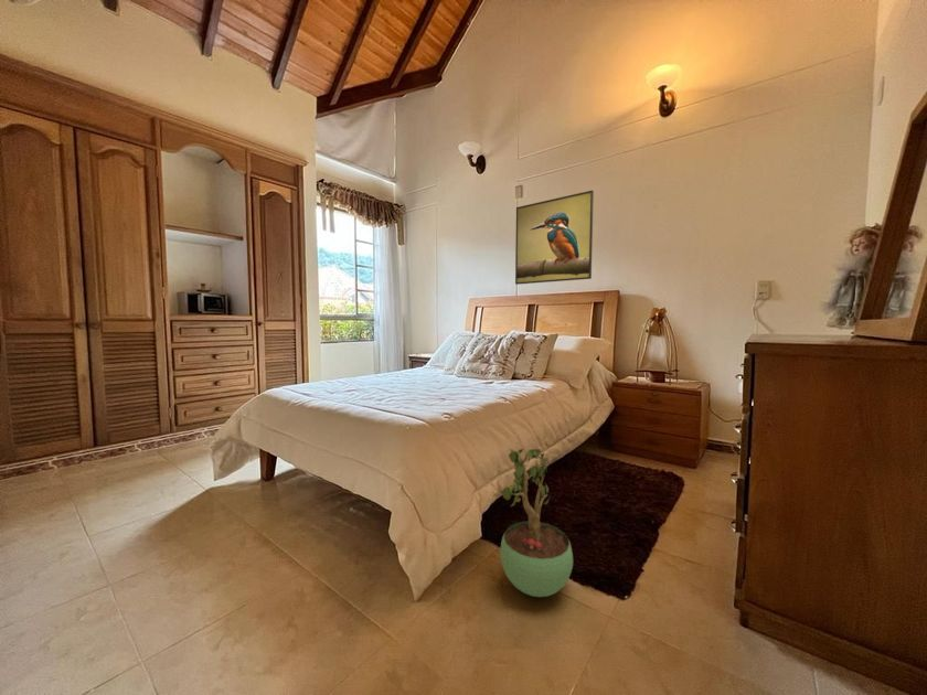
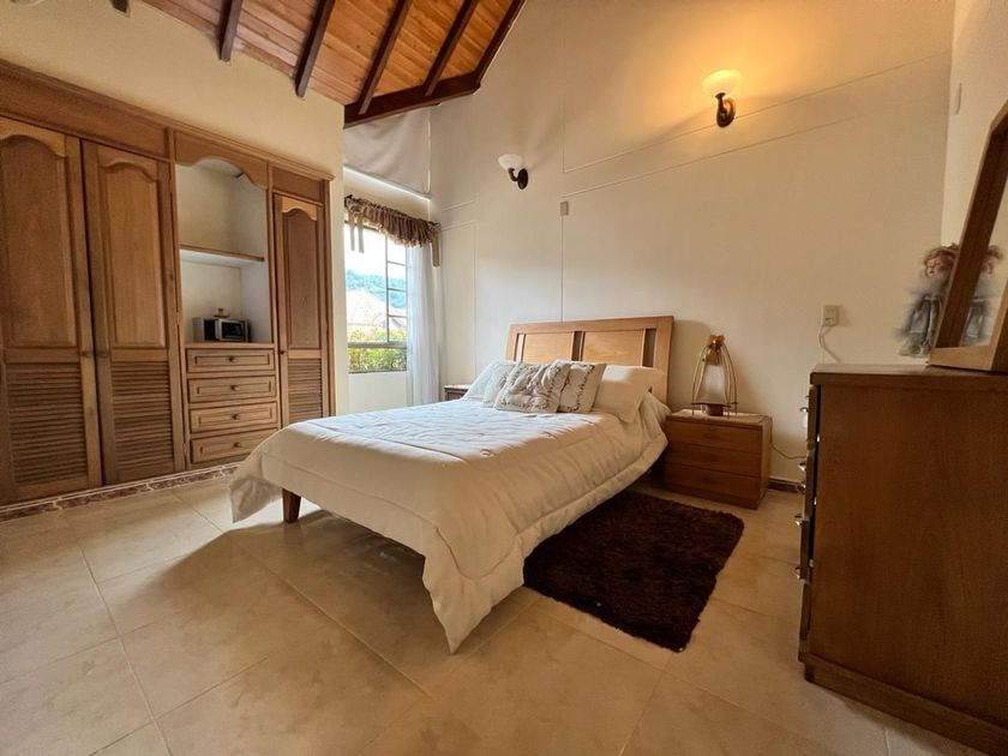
- potted plant (534, 521)
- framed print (551, 240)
